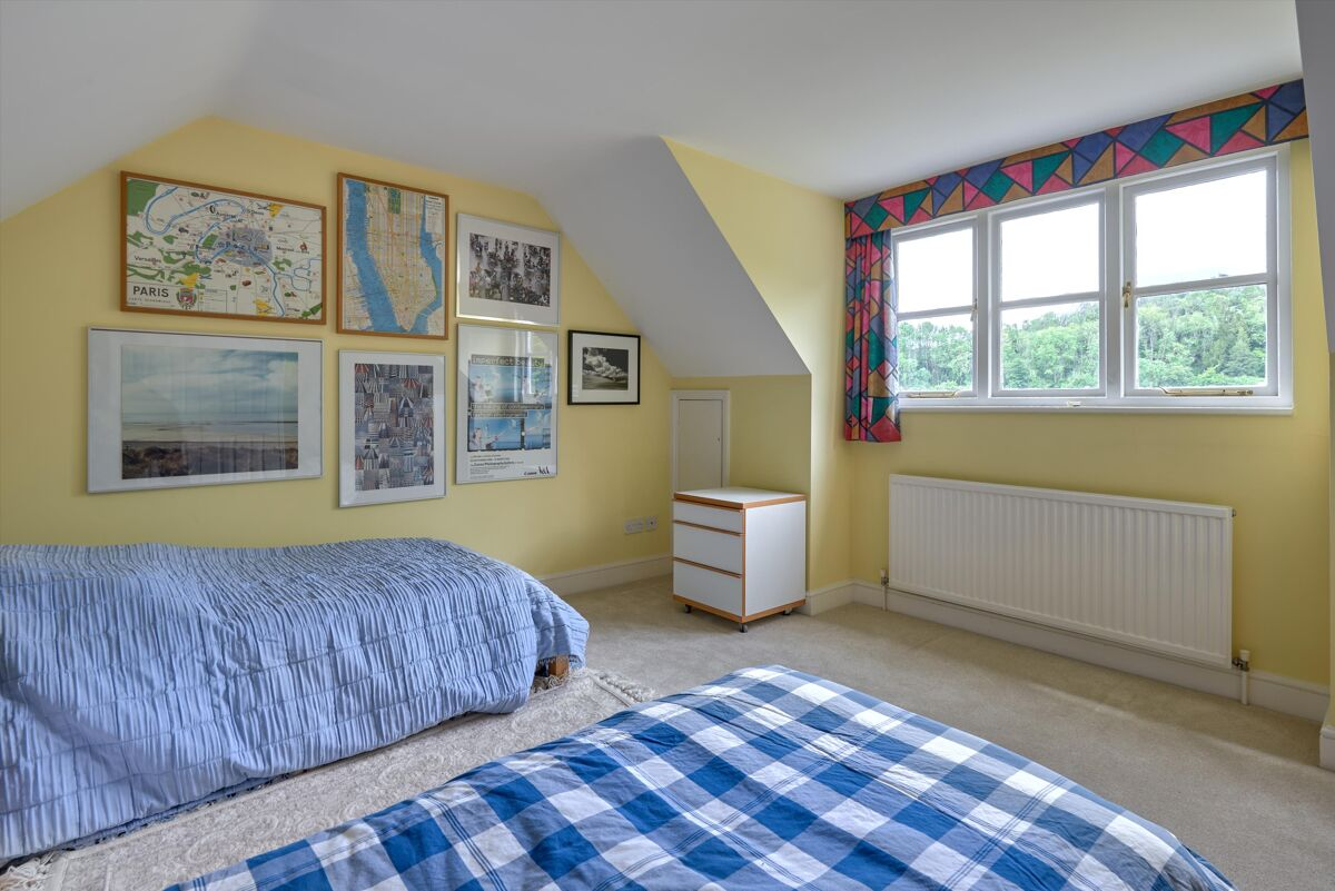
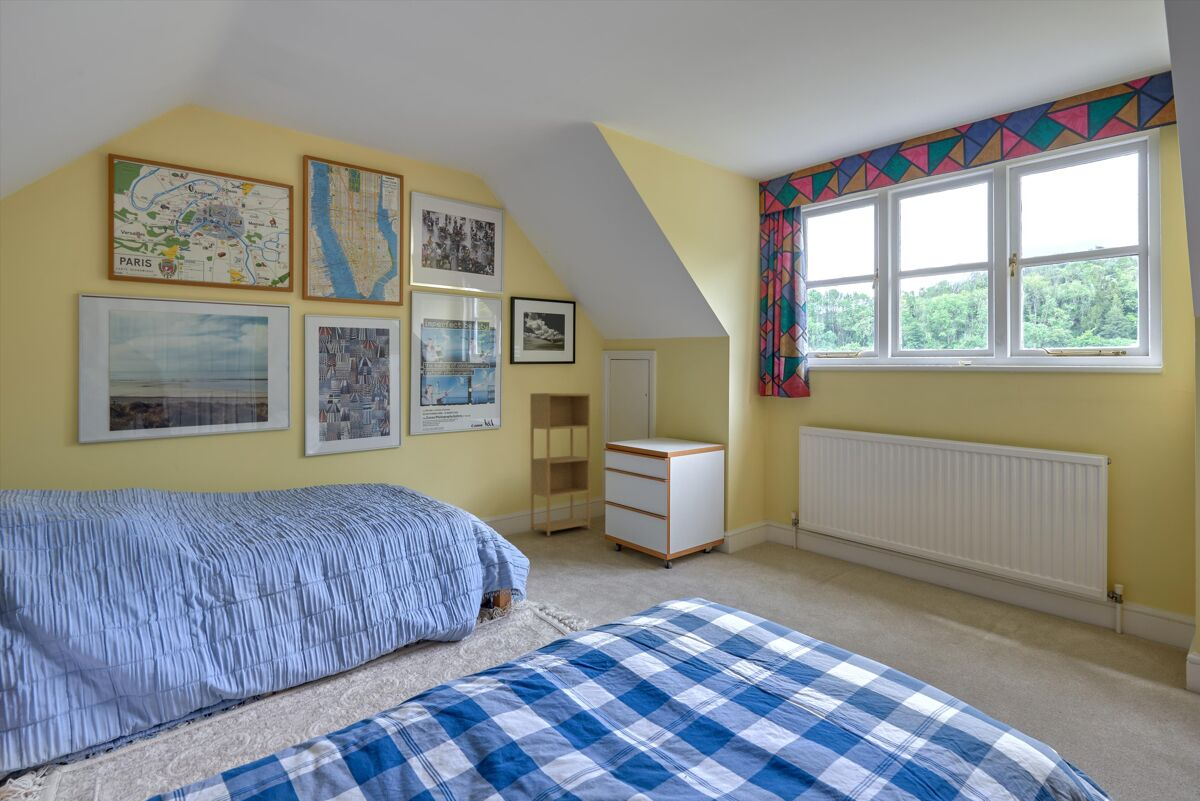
+ shelving unit (560, 461)
